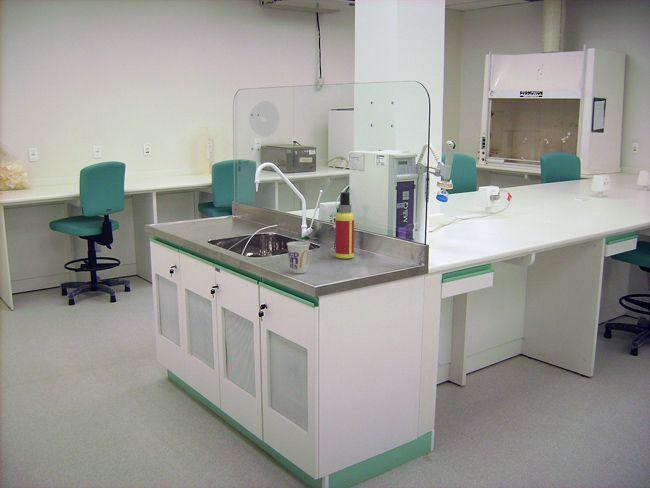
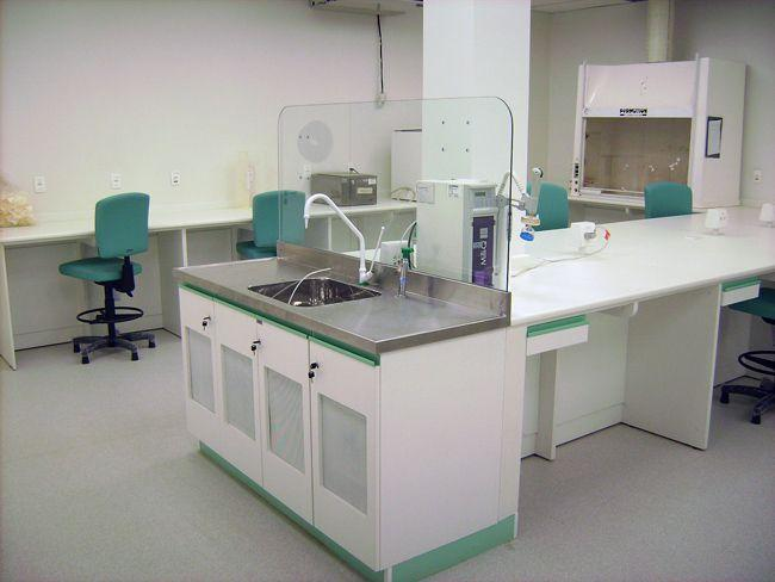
- cup (298, 257)
- spray bottle (344, 225)
